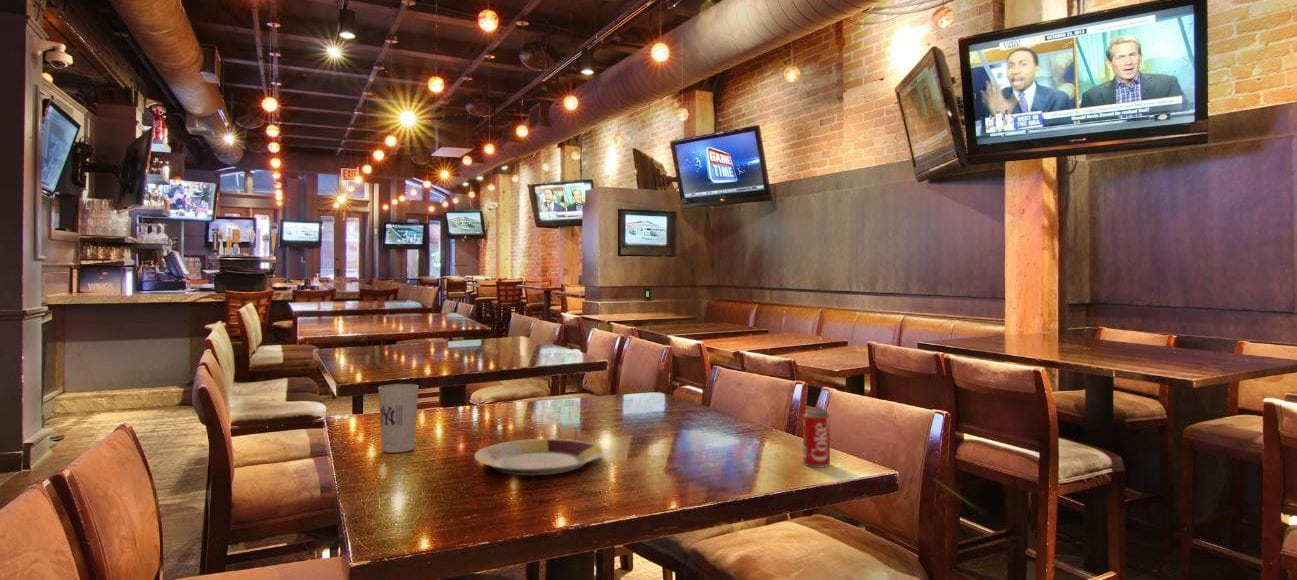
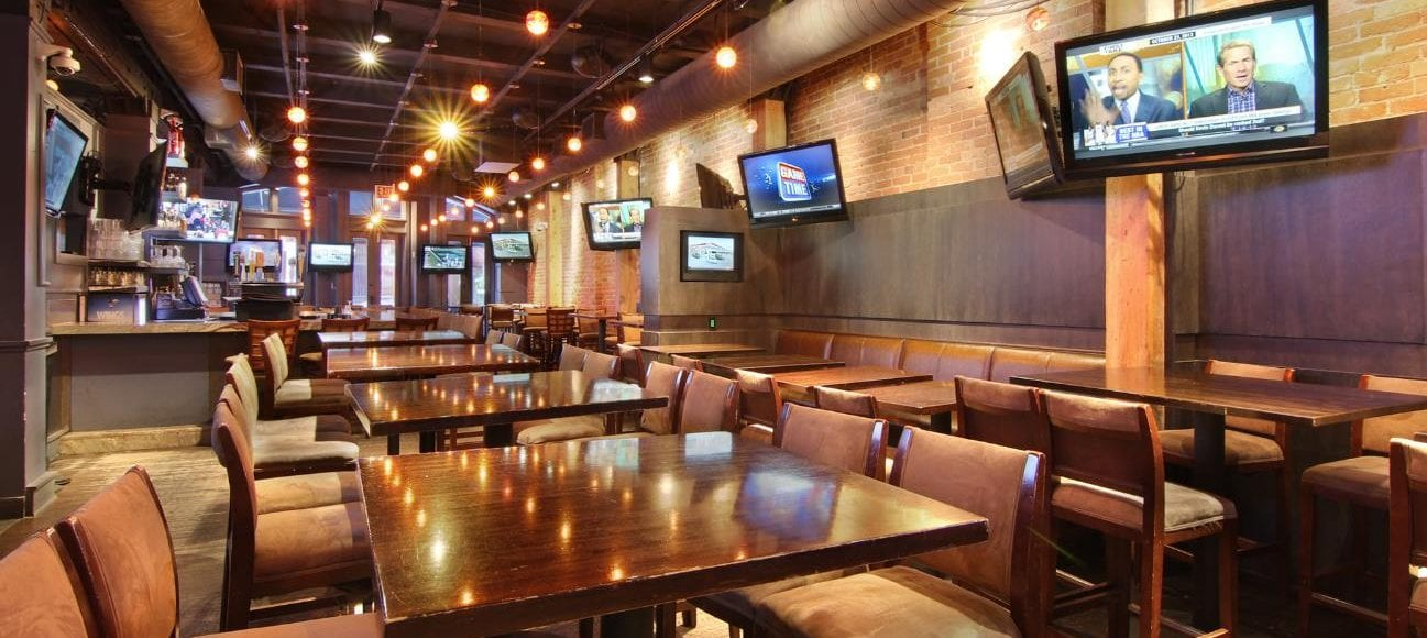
- cup (398, 417)
- plate (539, 457)
- beverage can (816, 438)
